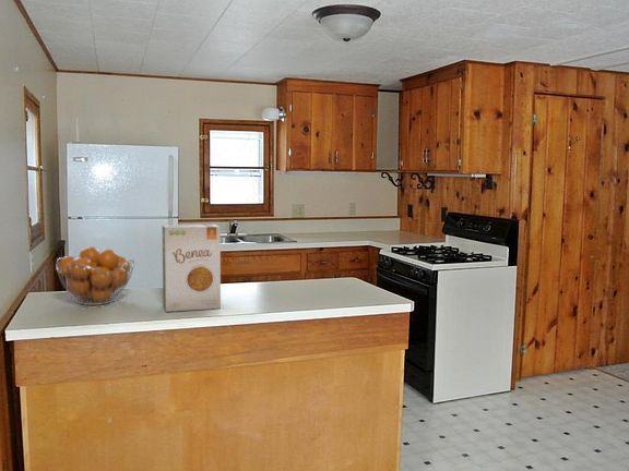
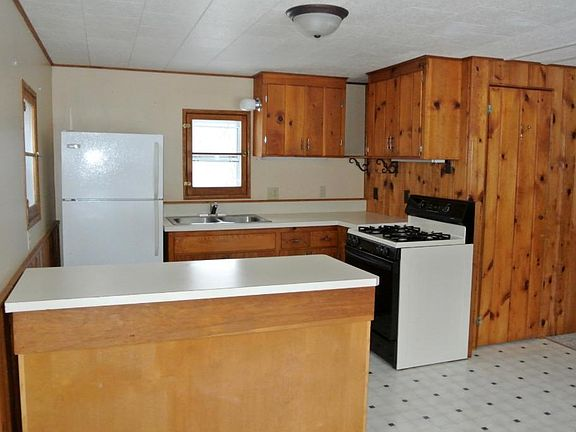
- food box (191, 266)
- fruit basket (95, 275)
